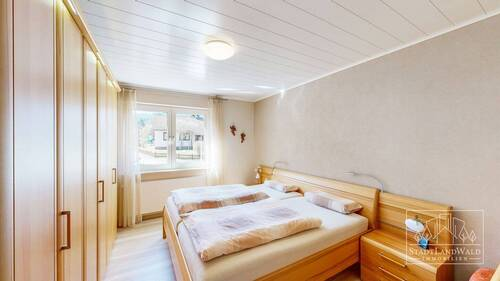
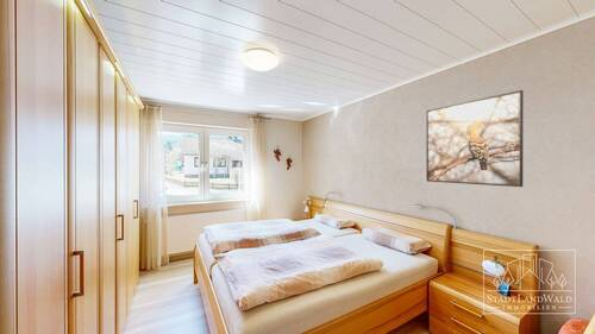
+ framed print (466, 143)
